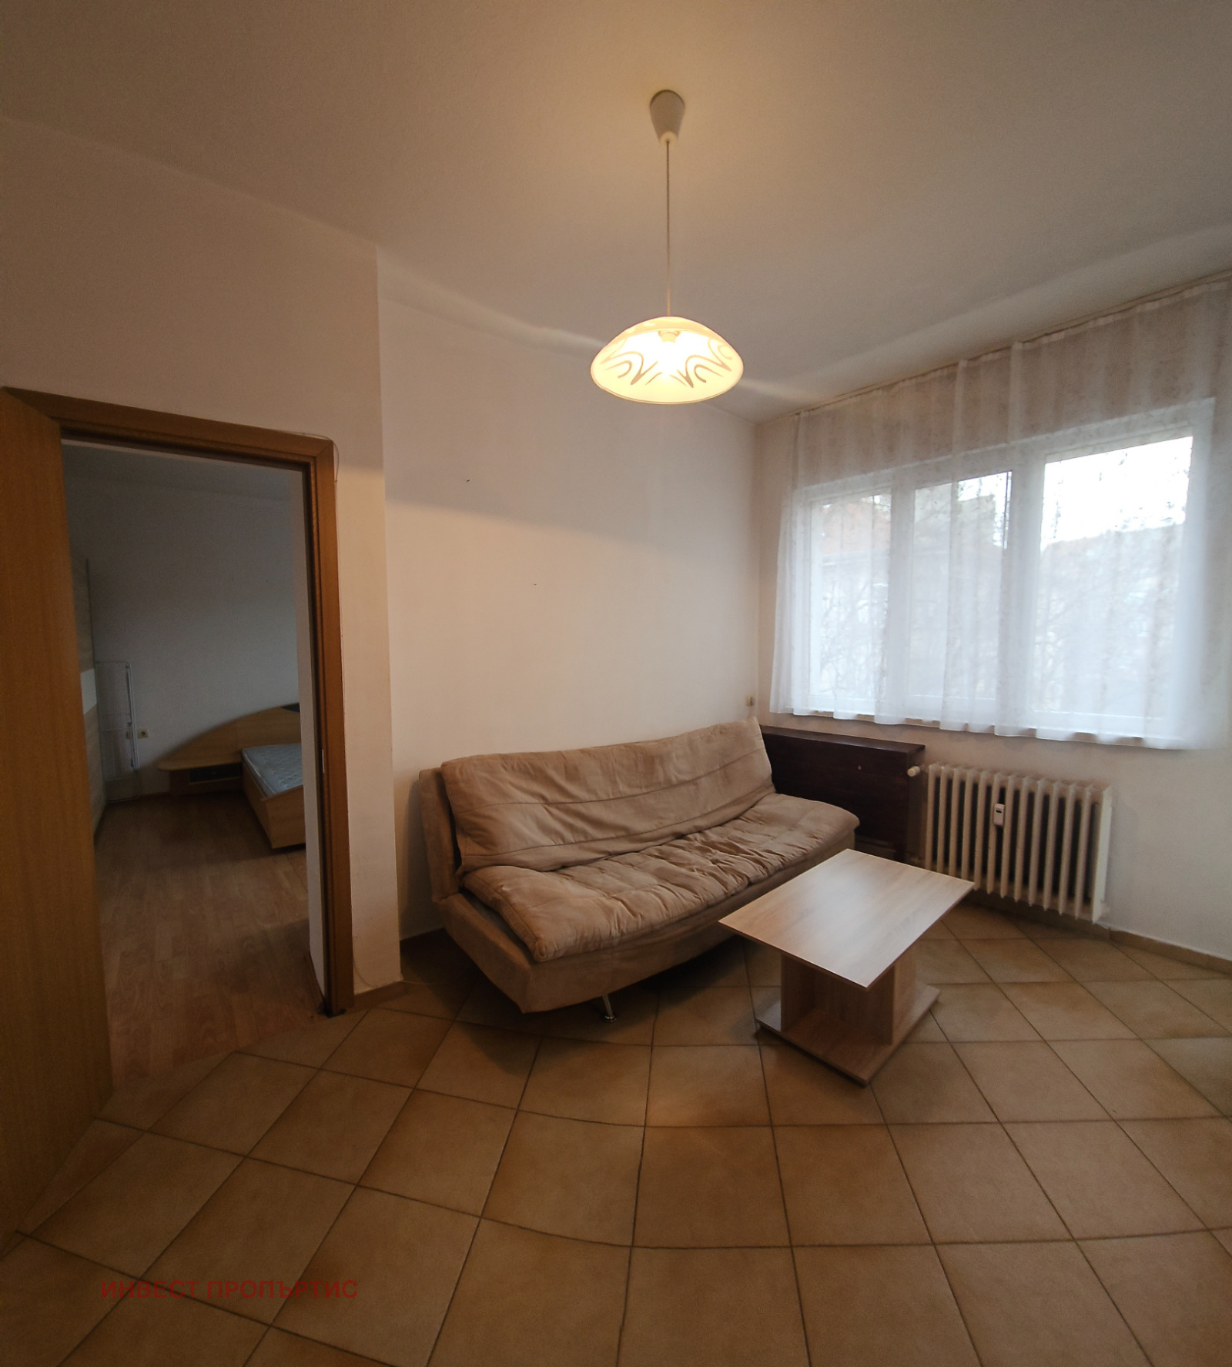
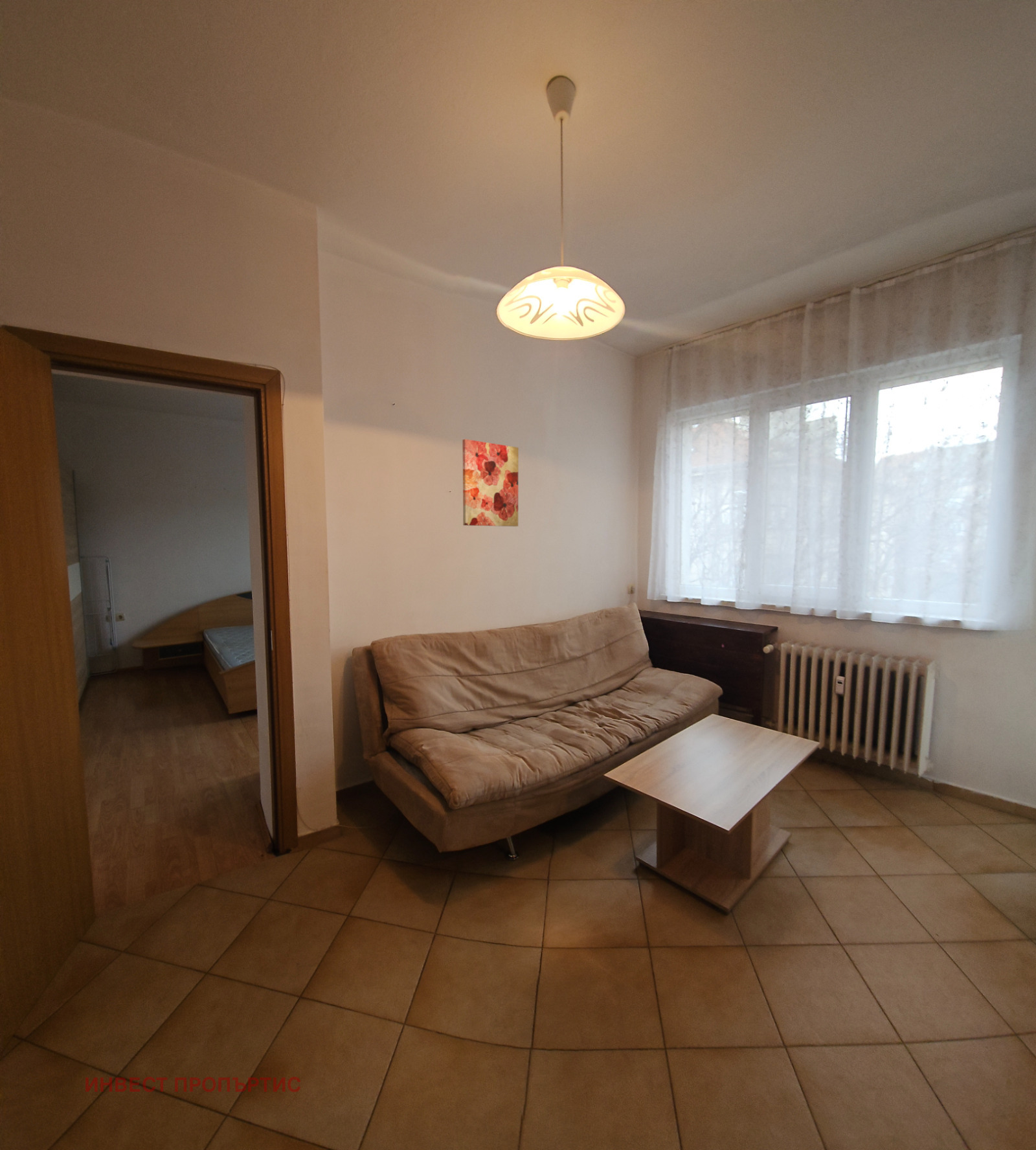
+ wall art (491, 485)
